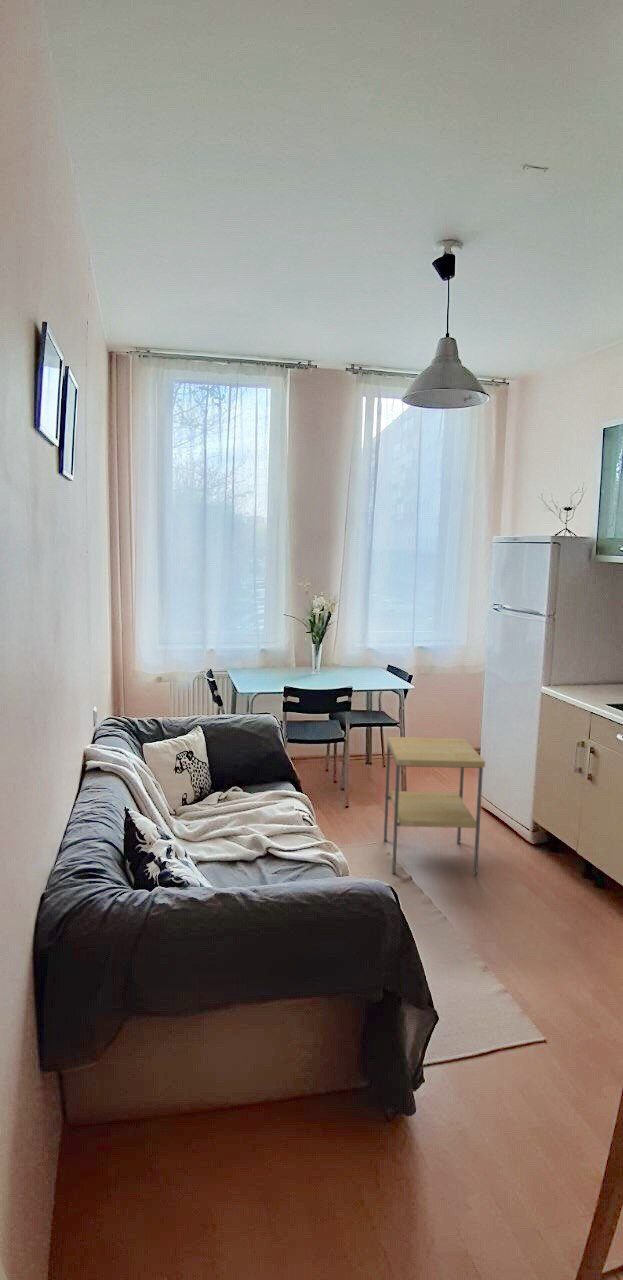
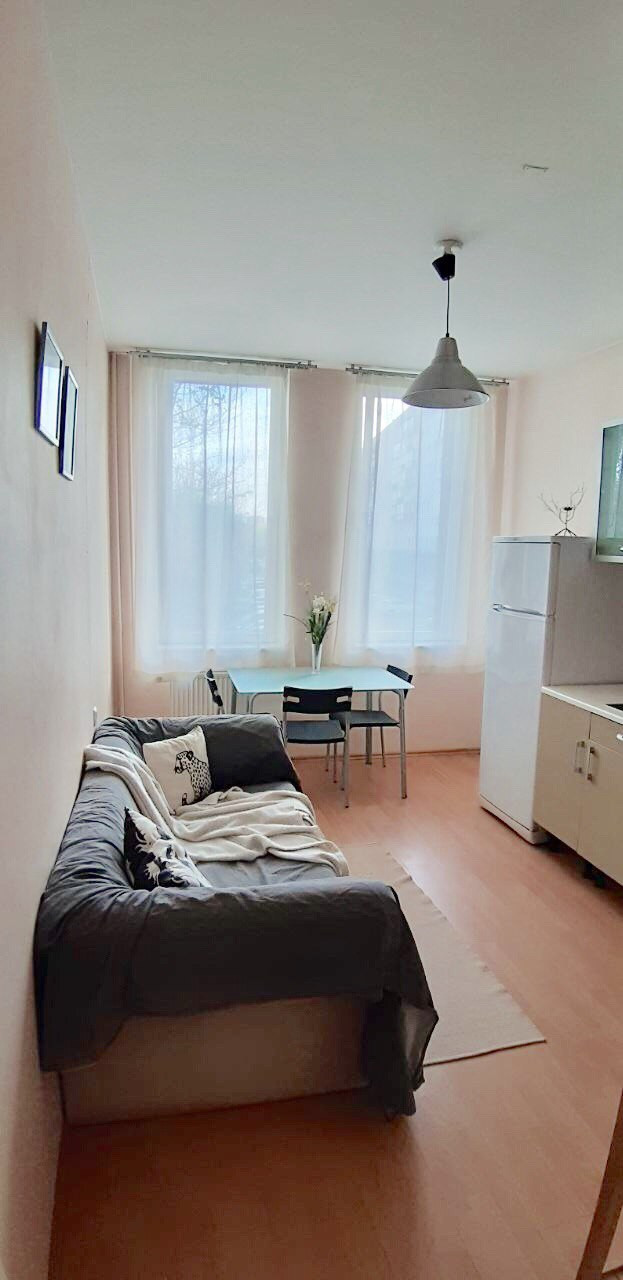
- side table (430, 804)
